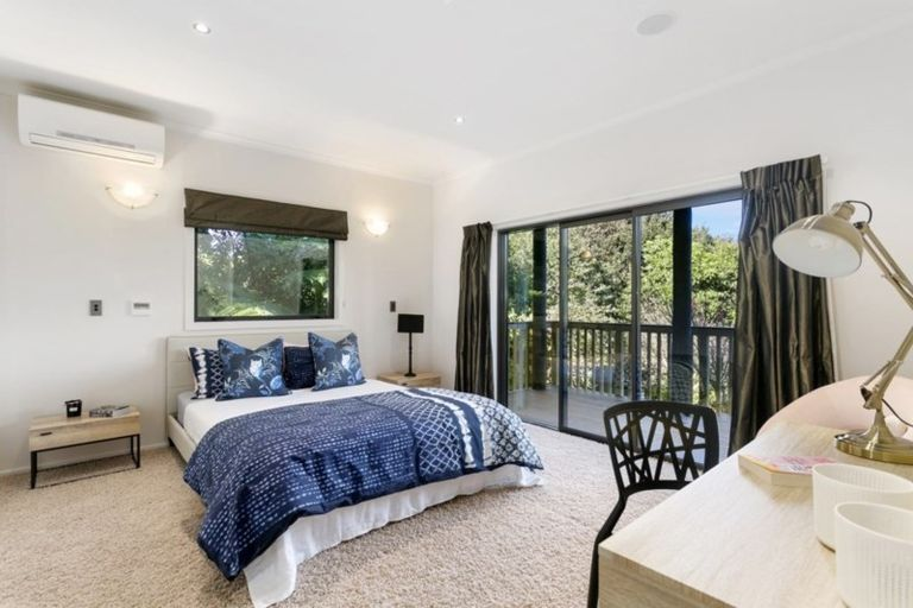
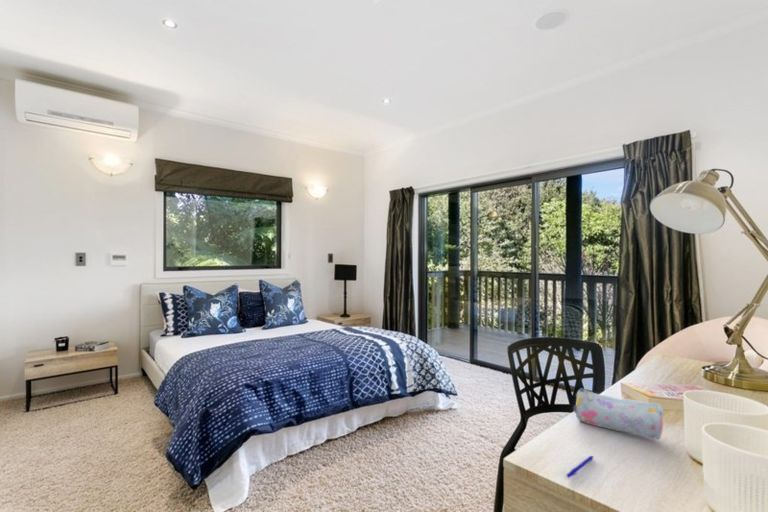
+ pencil case (617, 412)
+ pen (581, 465)
